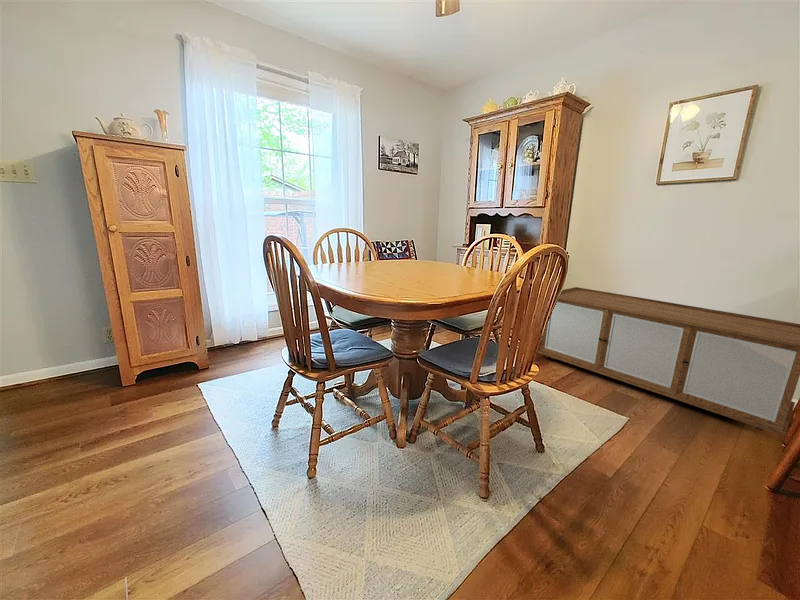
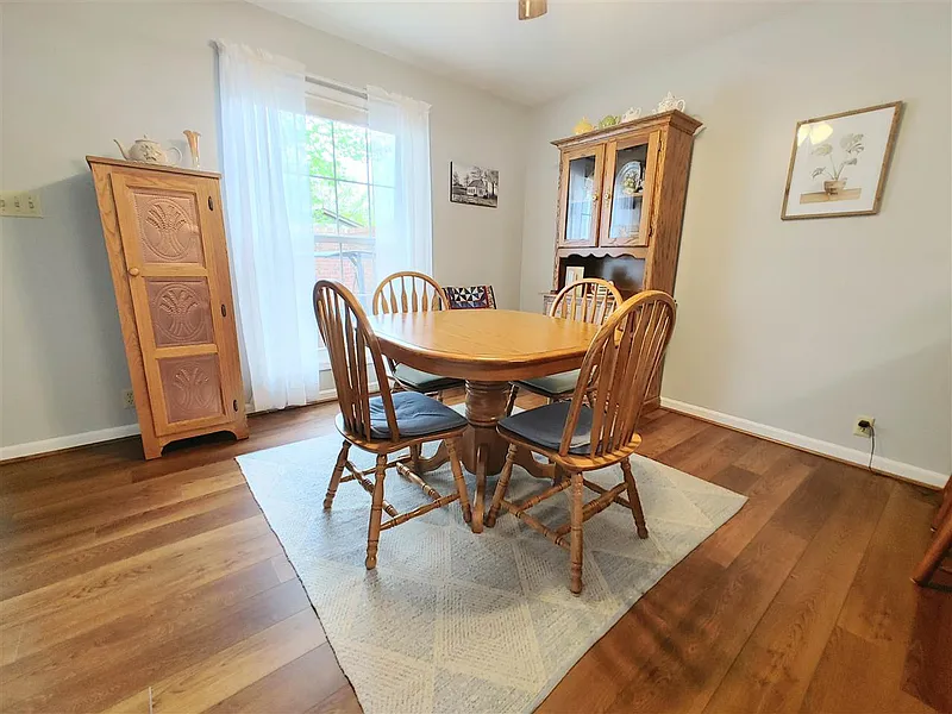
- storage cabinet (652, 344)
